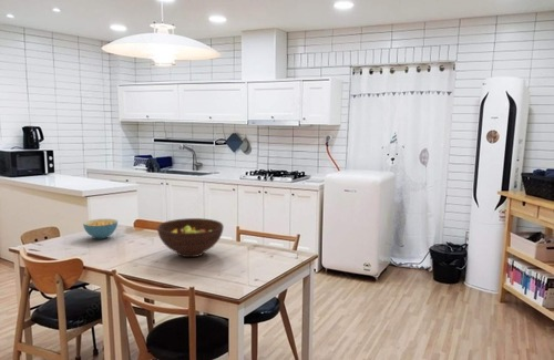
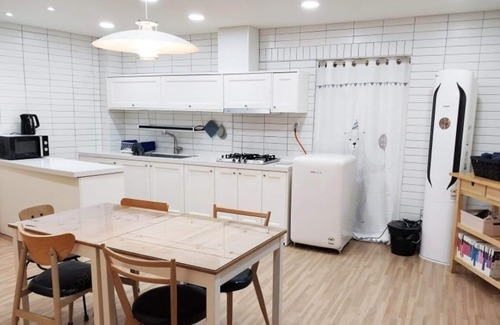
- fruit bowl (191, 239)
- cereal bowl (101, 229)
